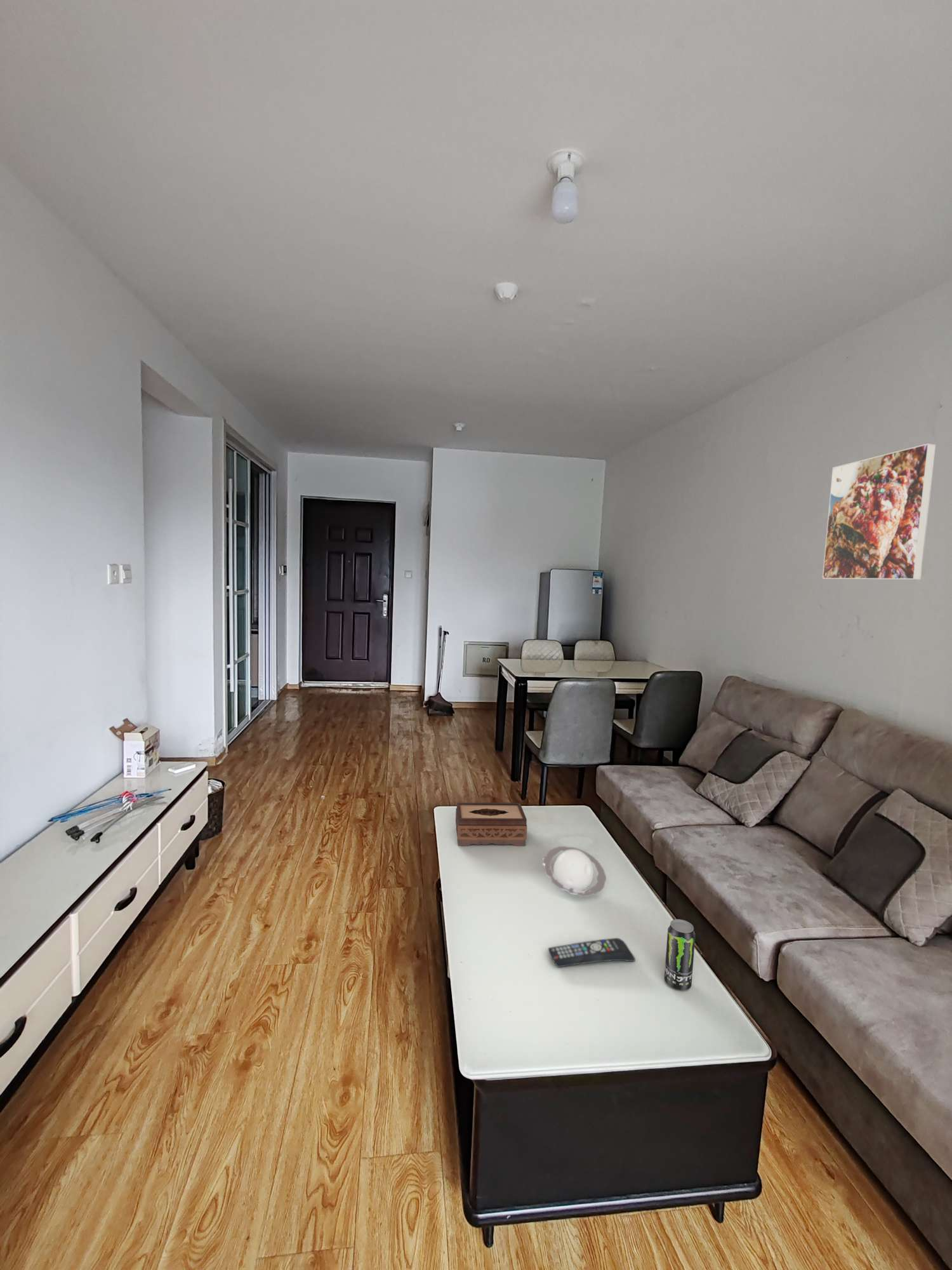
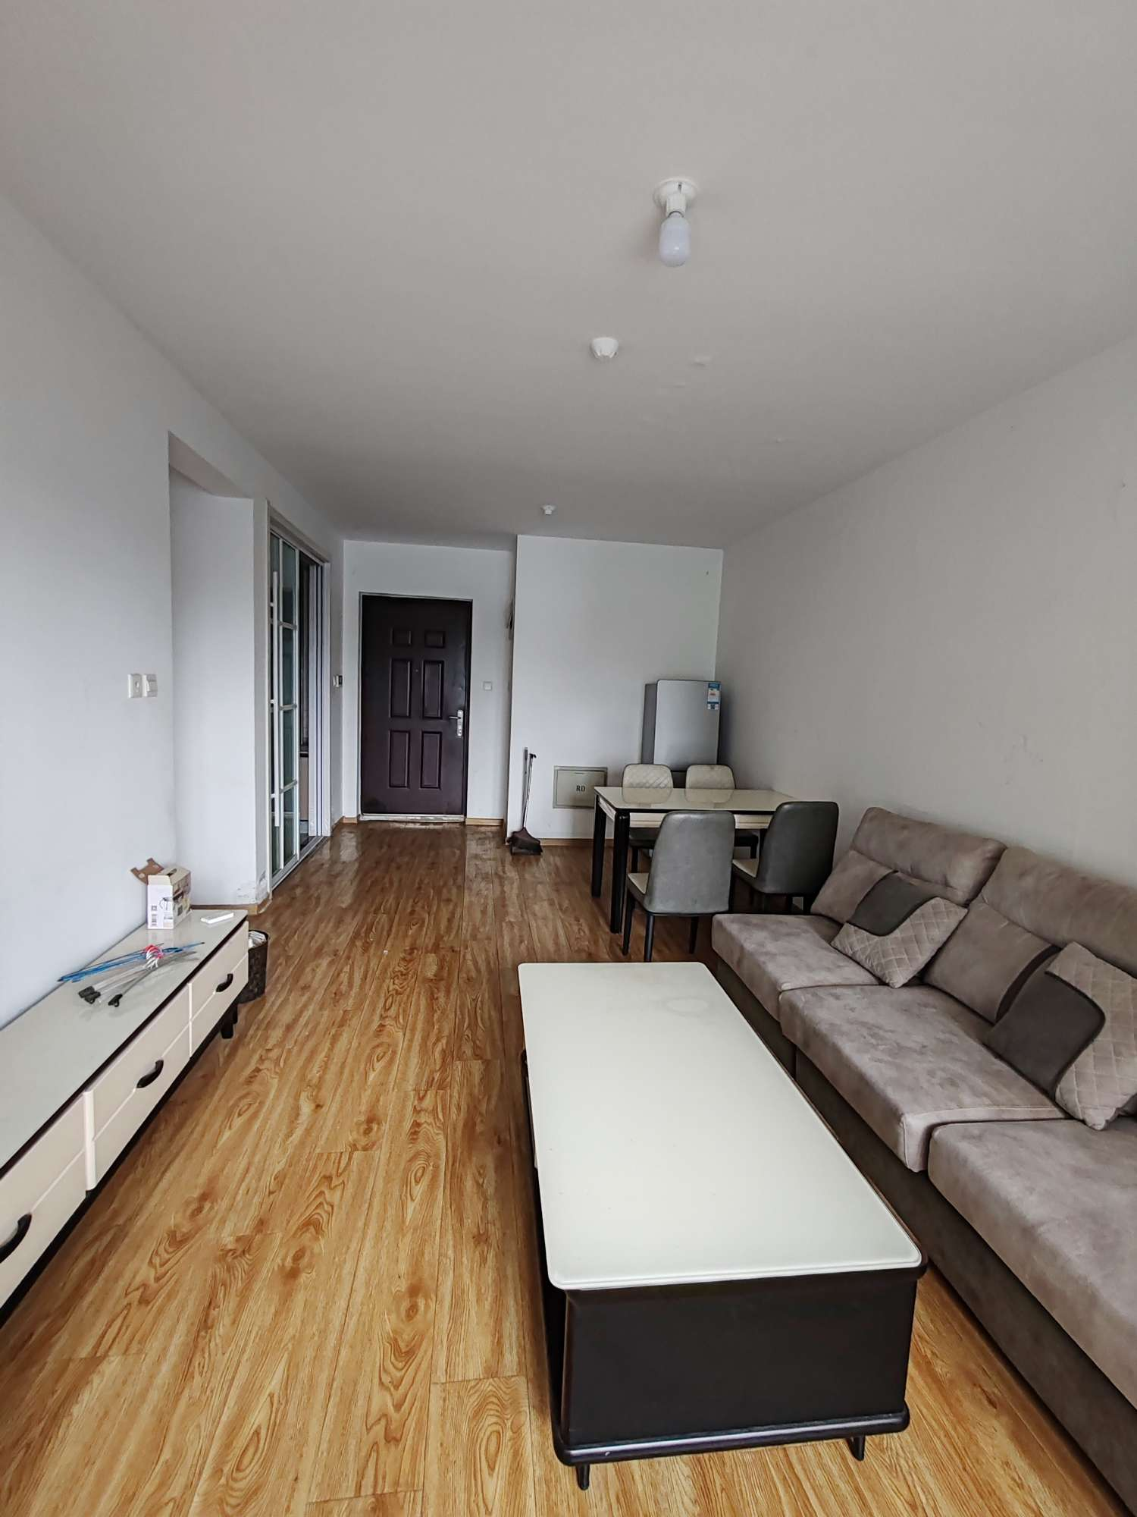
- tissue box (490, 823)
- decorative bowl (574, 871)
- remote control (592, 952)
- beverage can (680, 954)
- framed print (873, 518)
